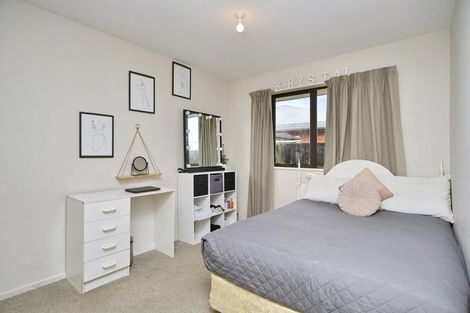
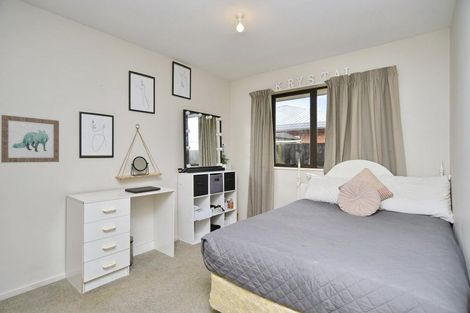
+ wall art (32, 140)
